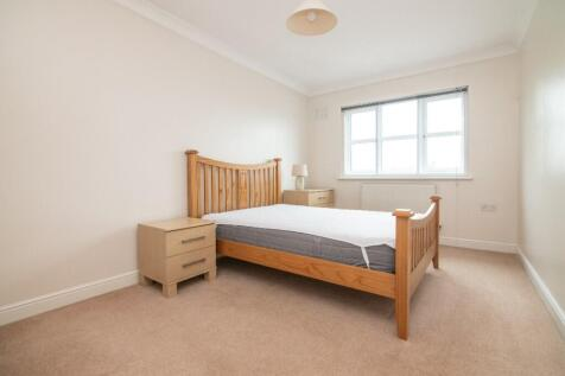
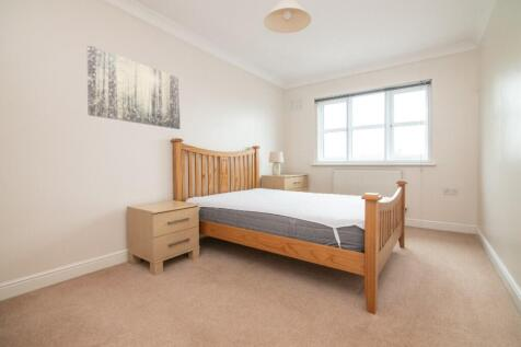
+ wall art (140, 93)
